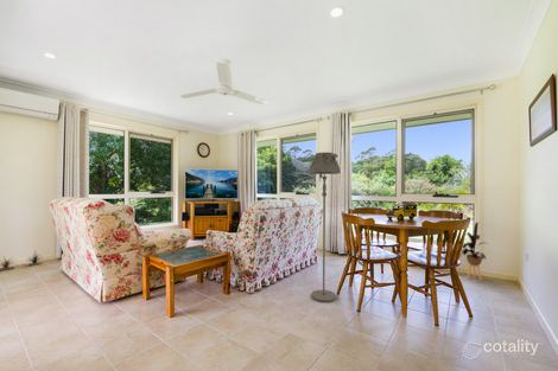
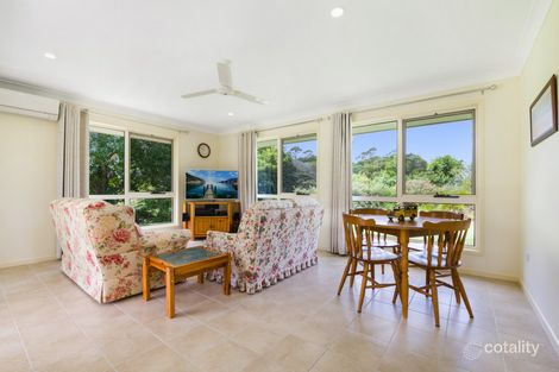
- house plant (470, 249)
- floor lamp (323, 224)
- desert plant (14, 260)
